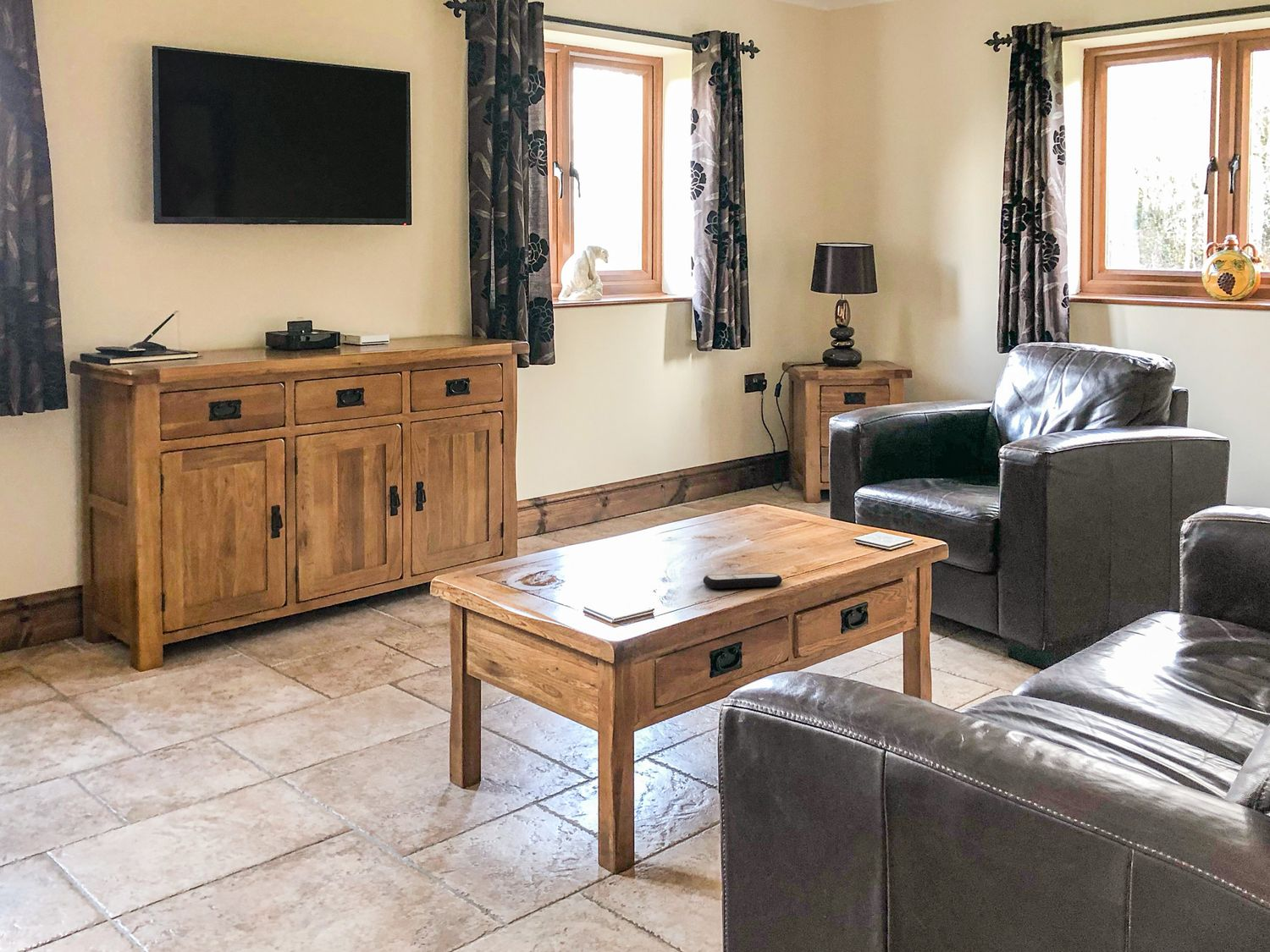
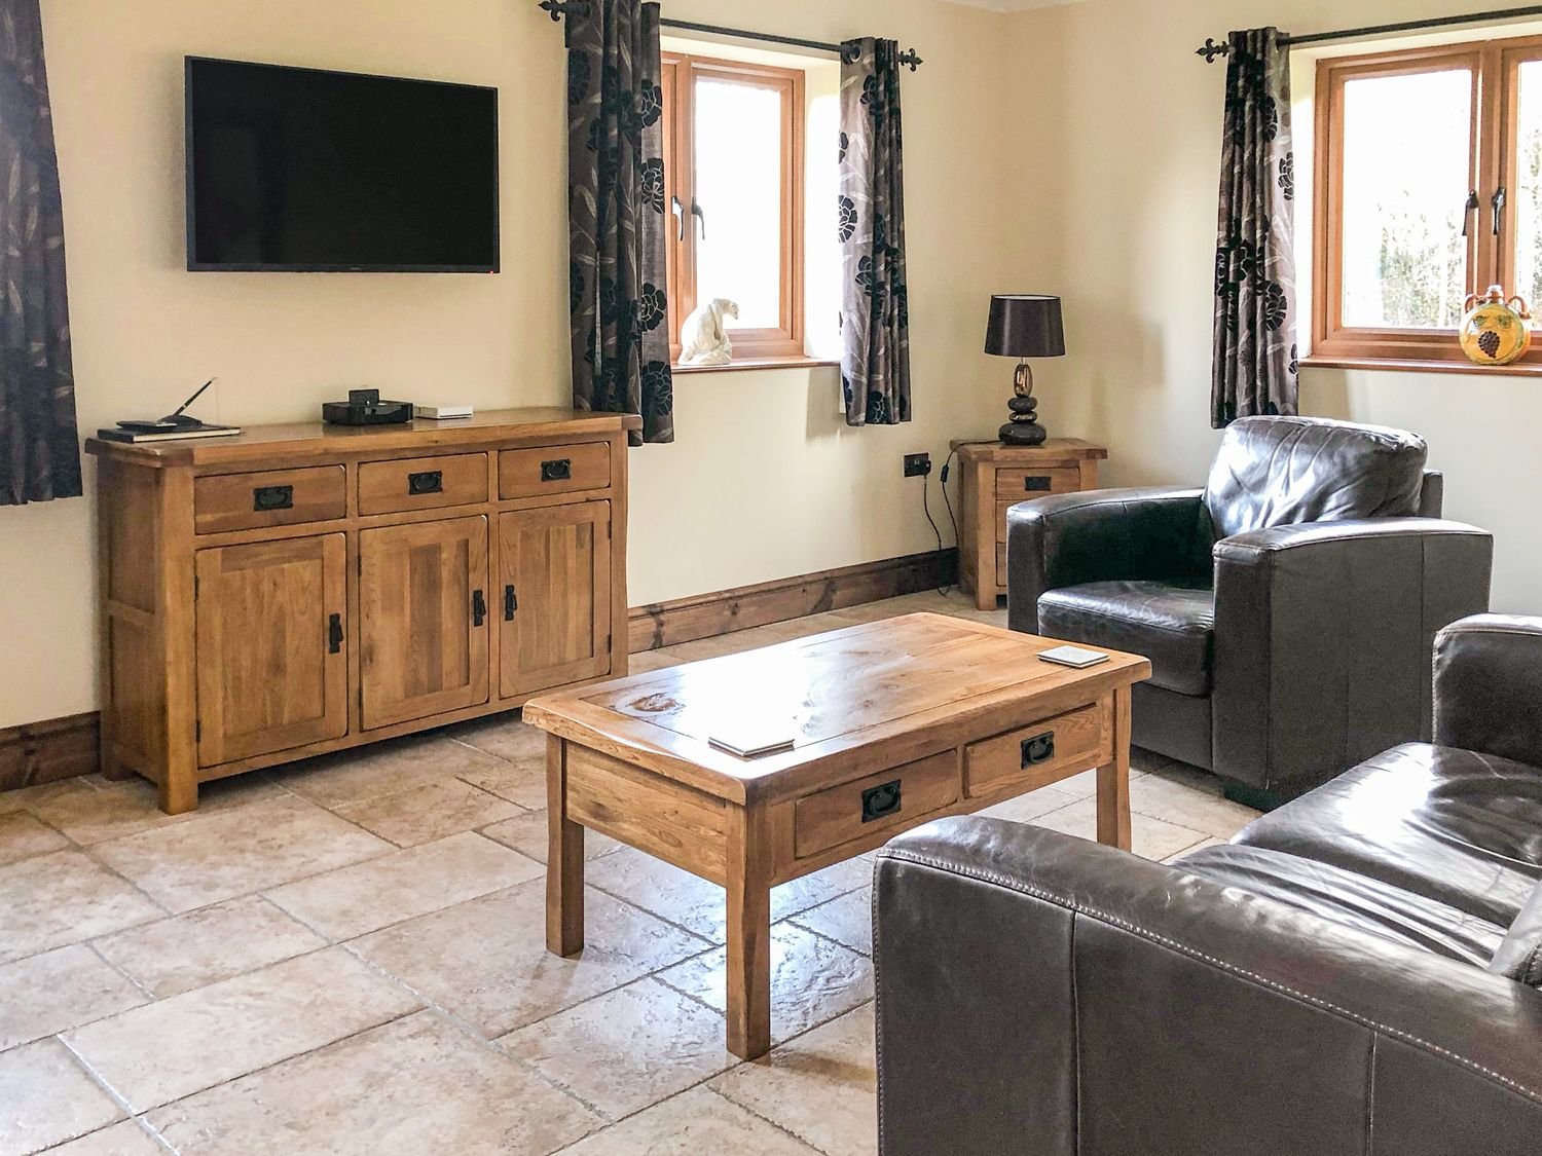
- remote control (743, 580)
